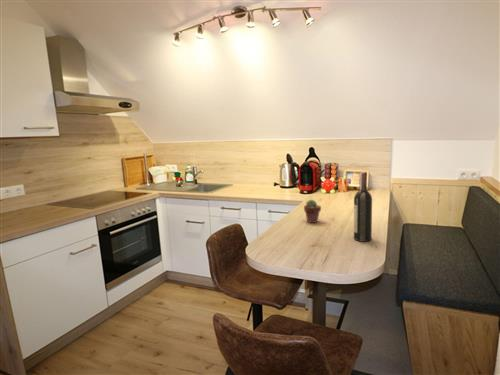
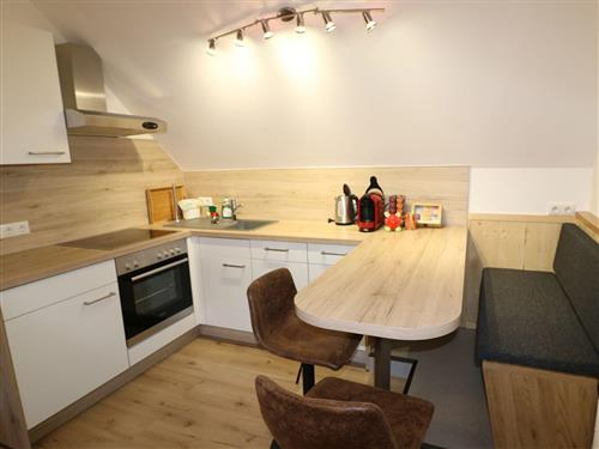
- potted succulent (312, 210)
- wine bottle (362, 206)
